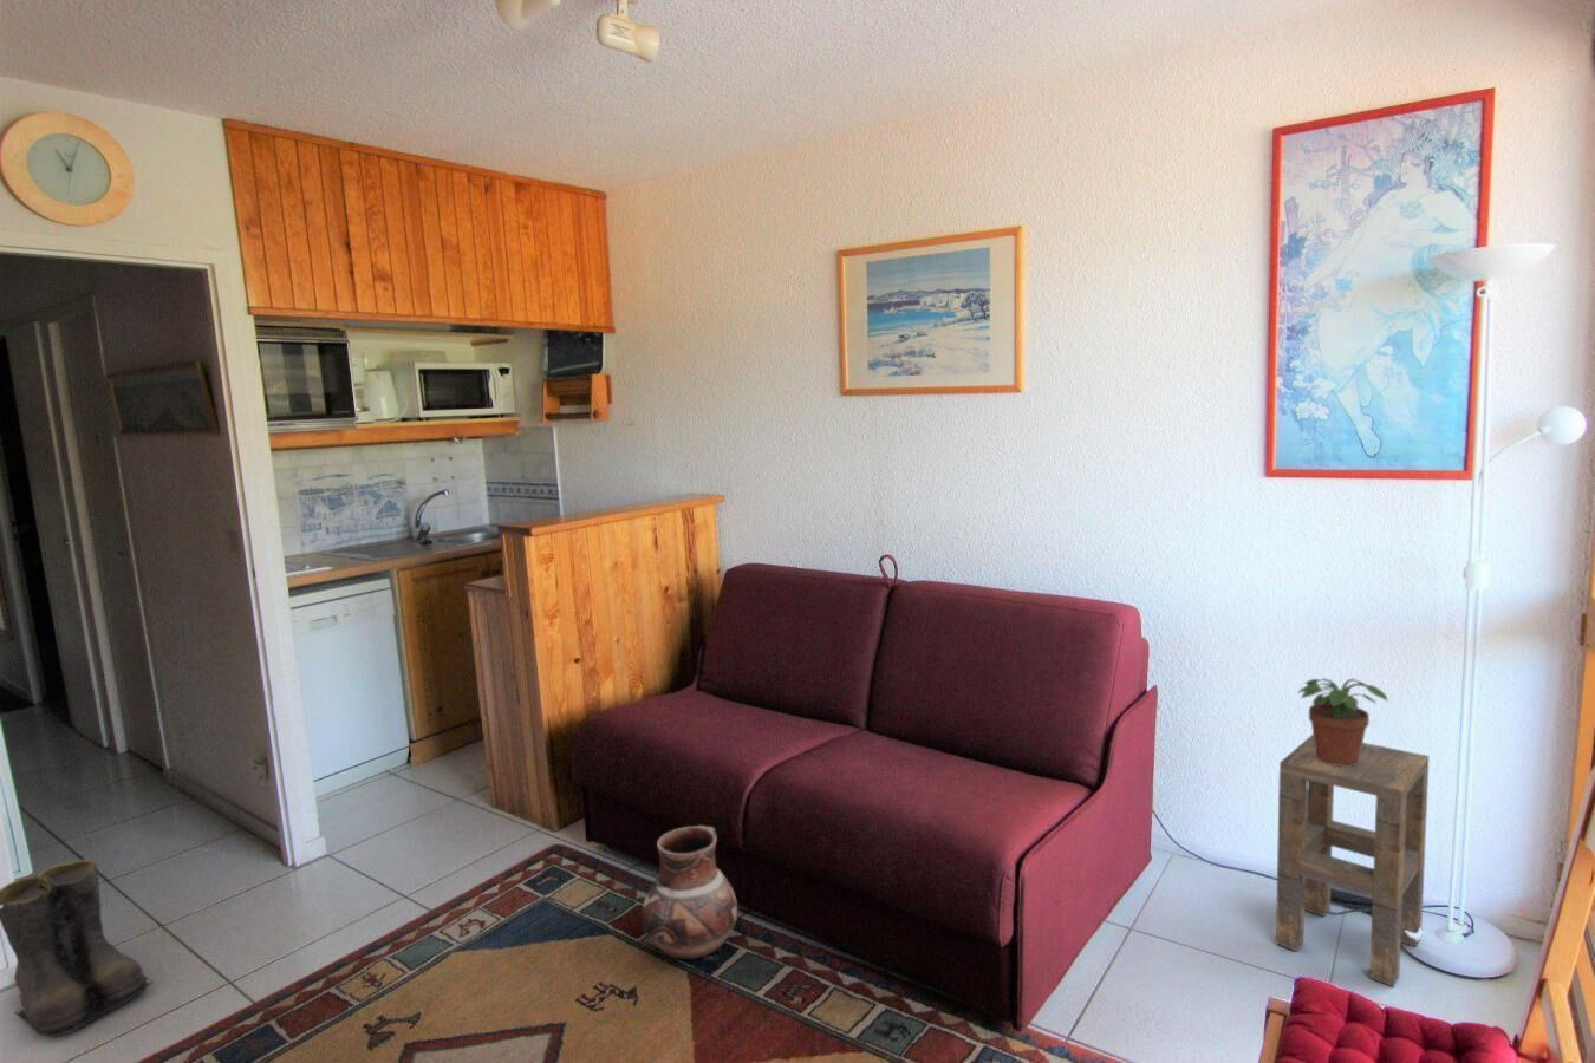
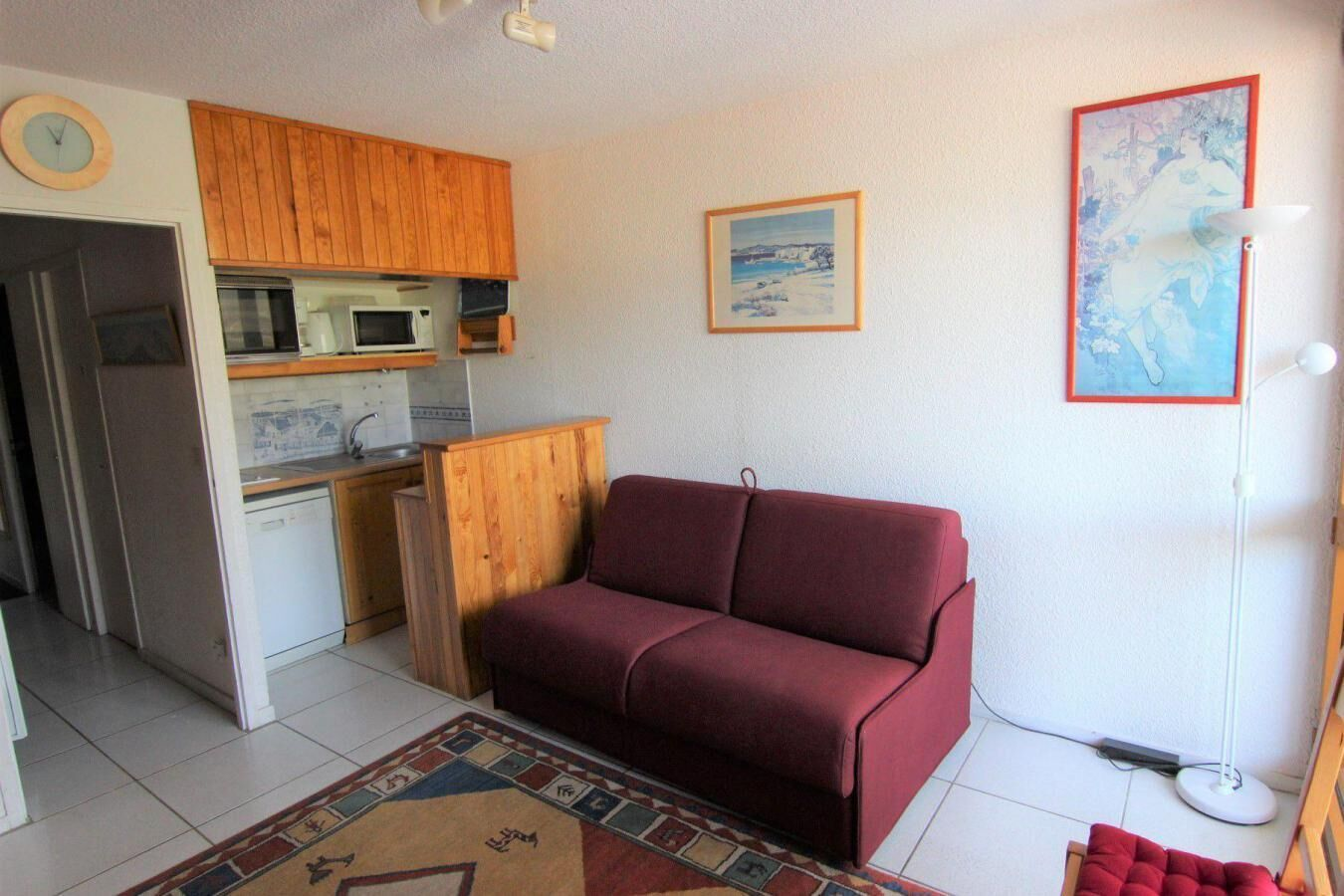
- ceramic pot (687, 891)
- side table (1351, 851)
- potted plant (1339, 719)
- boots (68, 941)
